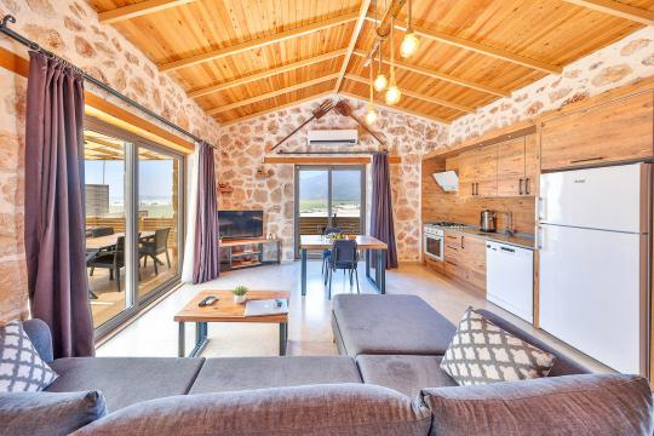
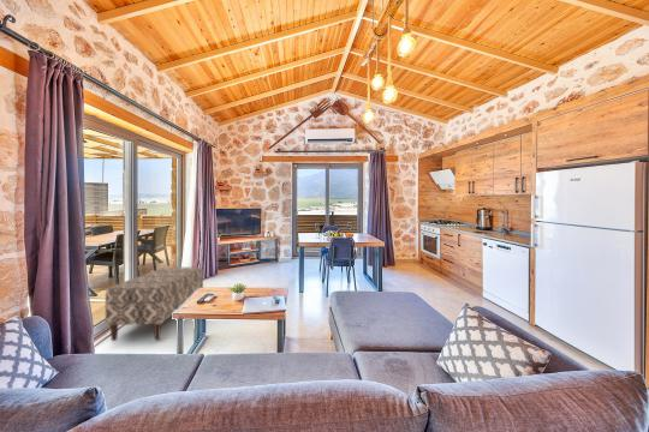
+ bench (162, 298)
